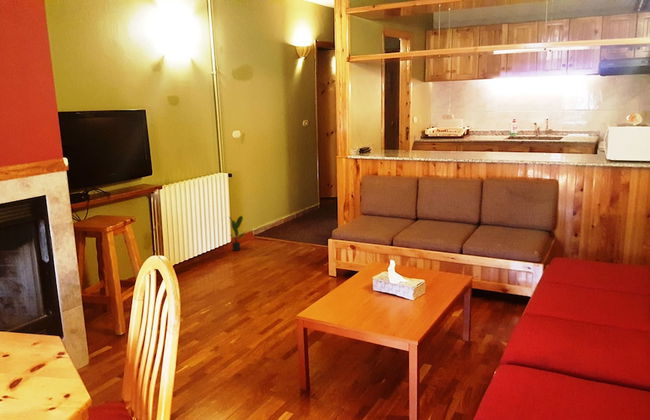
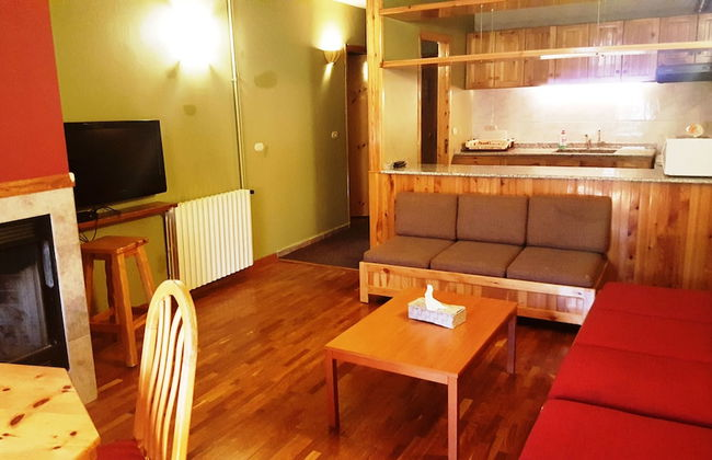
- potted plant (237, 232)
